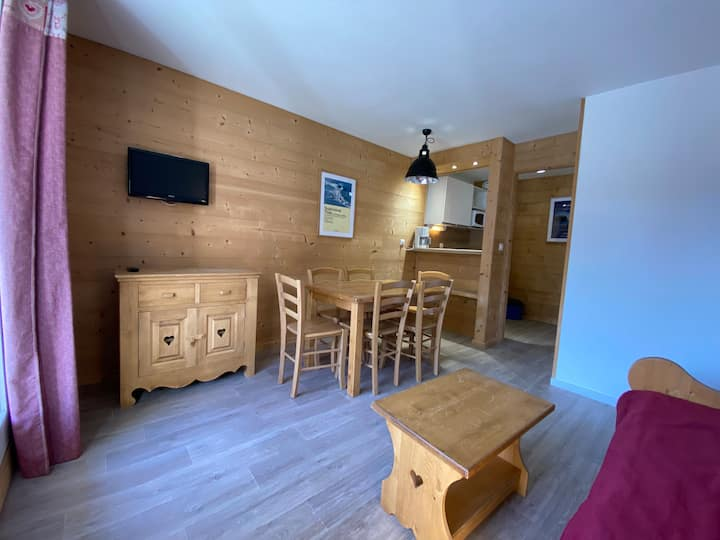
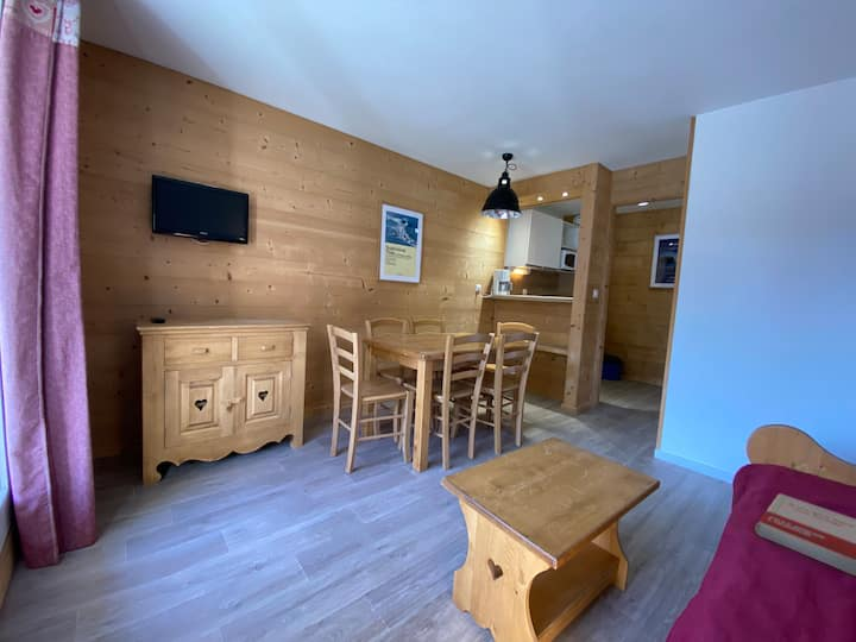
+ book (812, 528)
